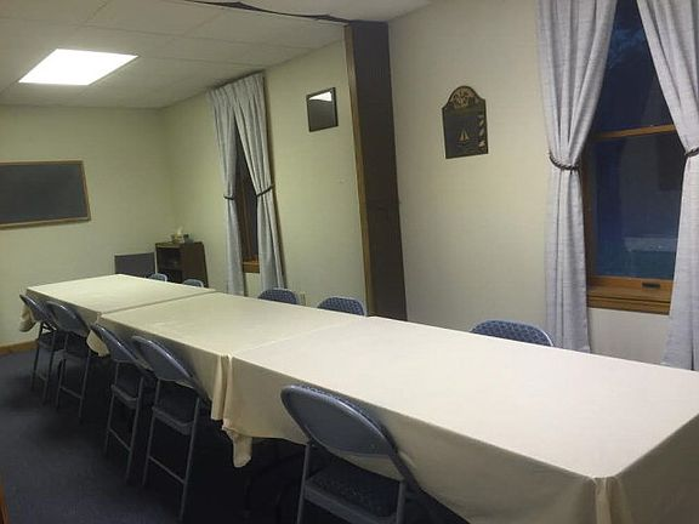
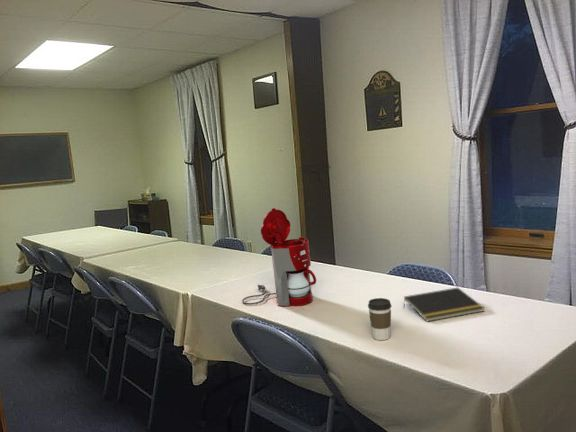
+ coffee cup (380, 319)
+ coffee maker (272, 254)
+ notepad (443, 303)
